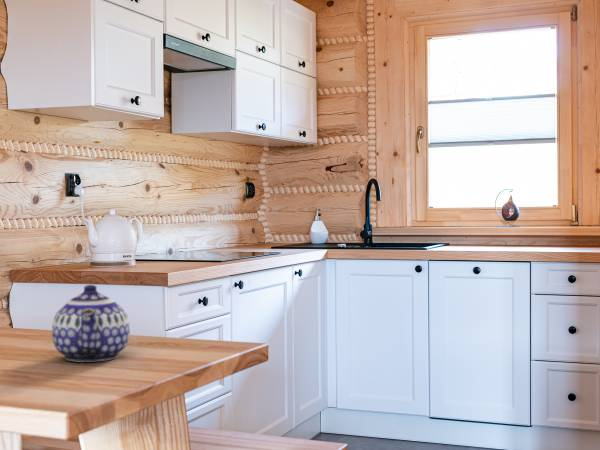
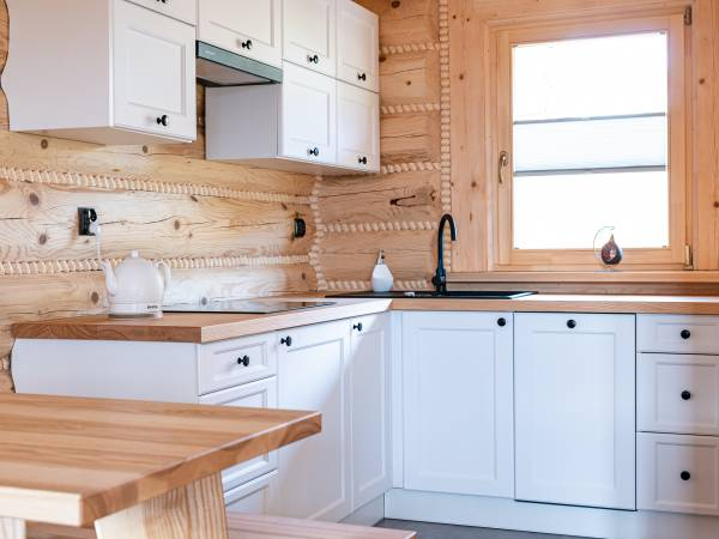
- teapot (91, 320)
